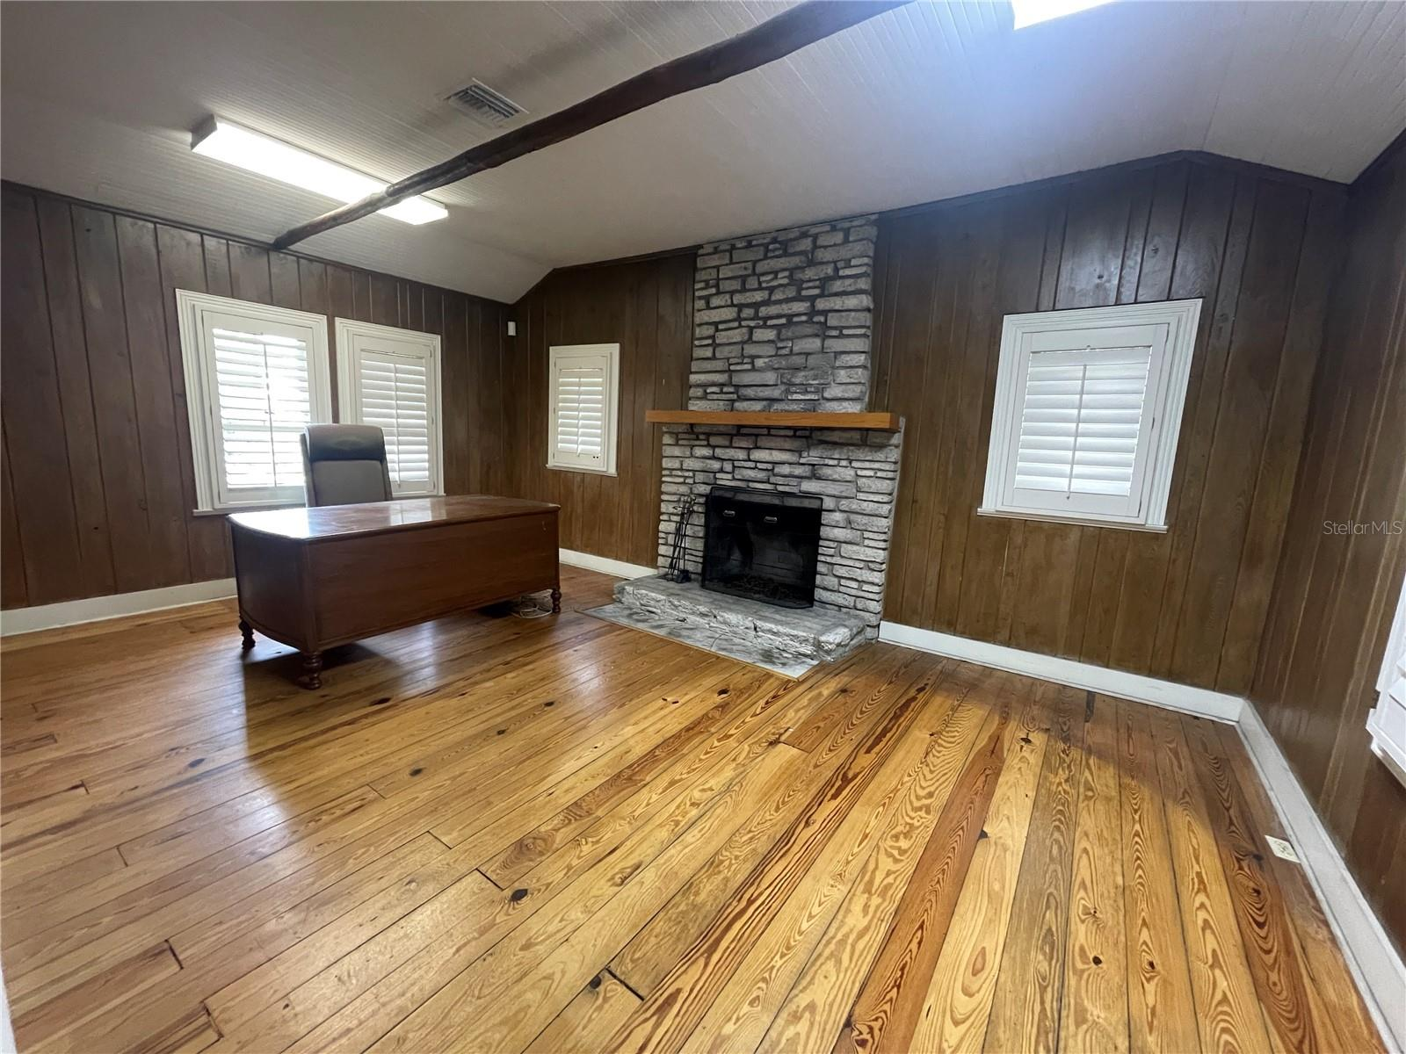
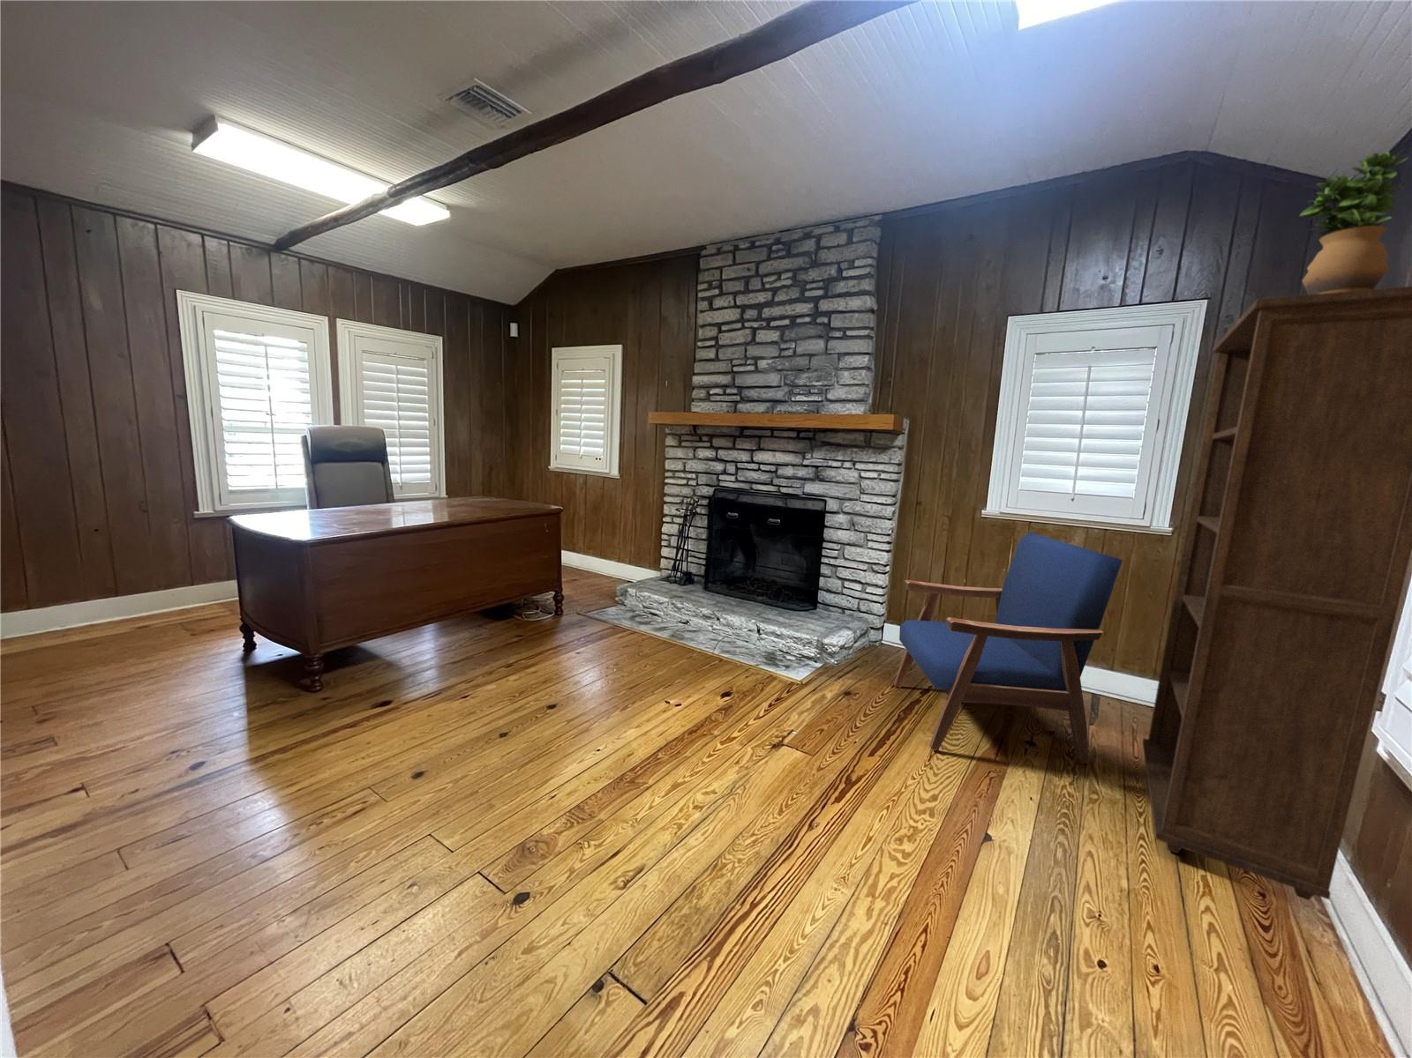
+ potted plant (1348, 229)
+ armchair (991, 631)
+ bookcase (1260, 586)
